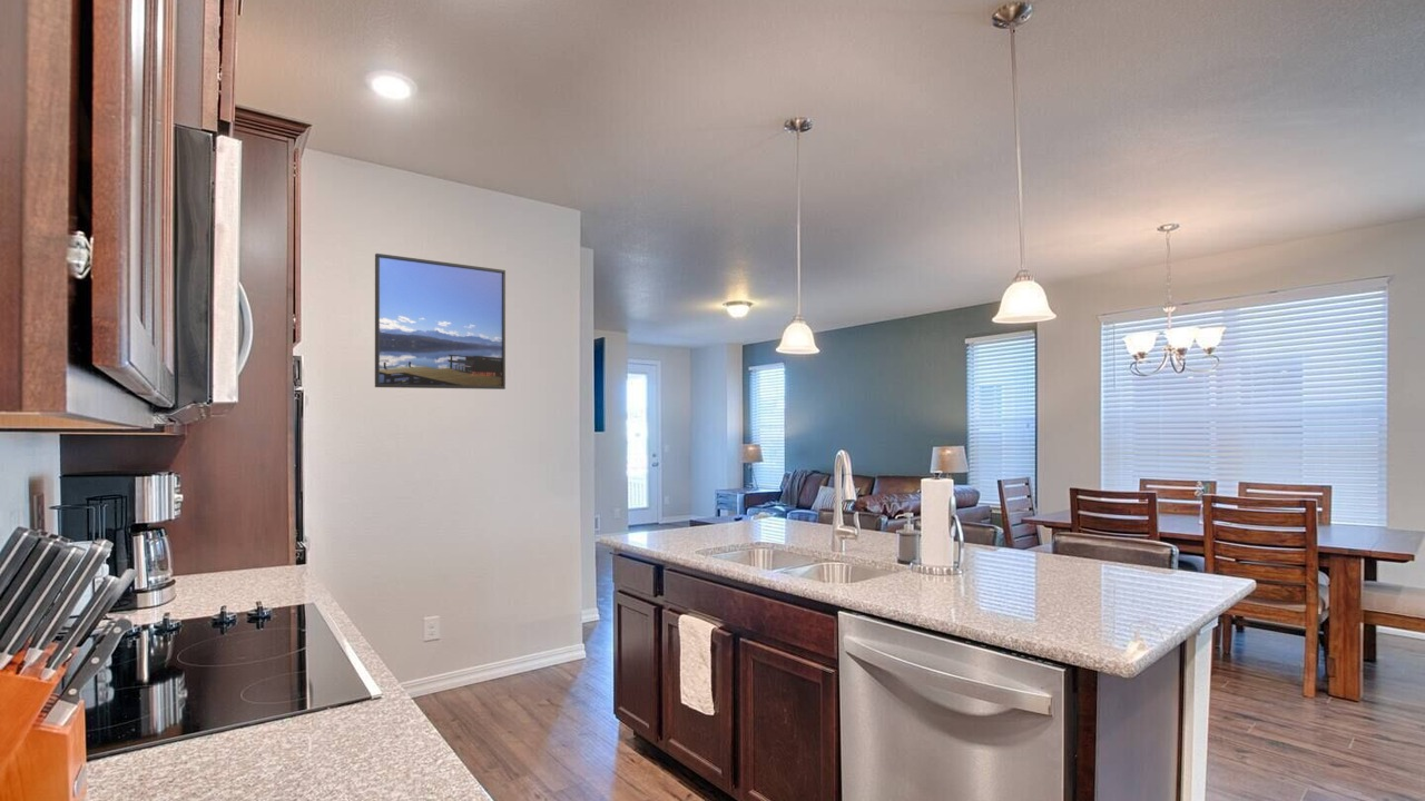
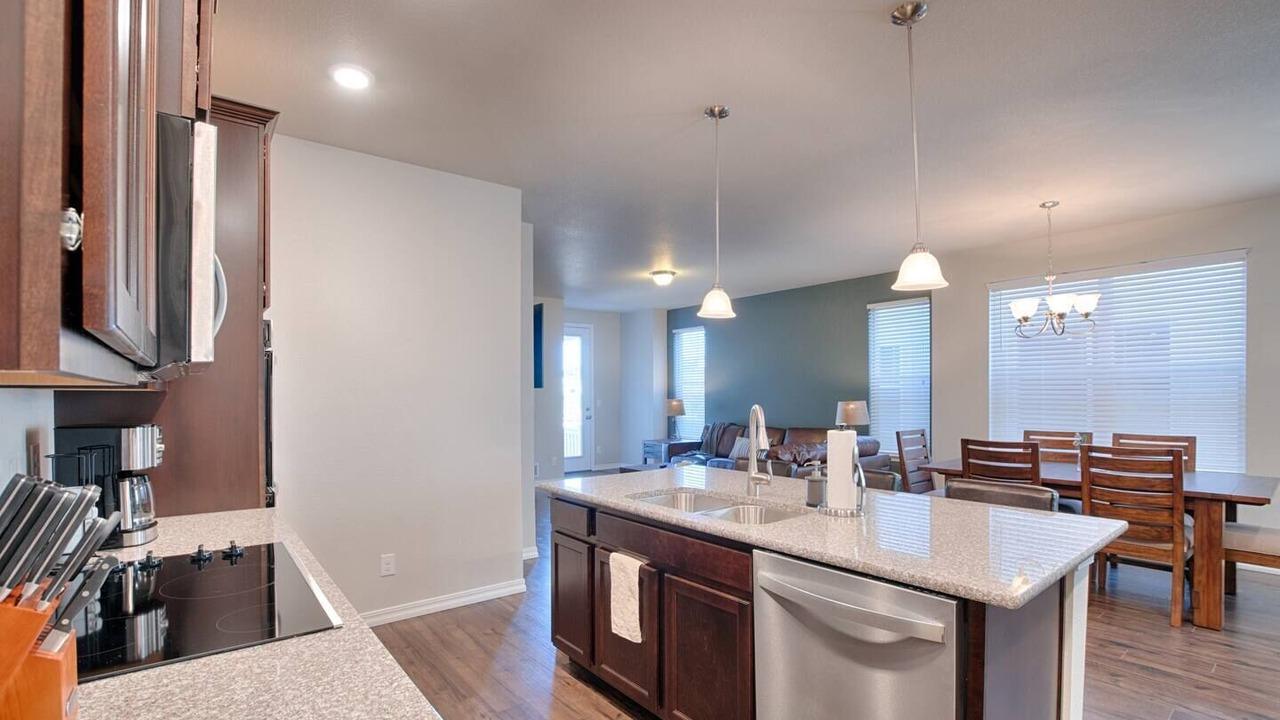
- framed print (443, 325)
